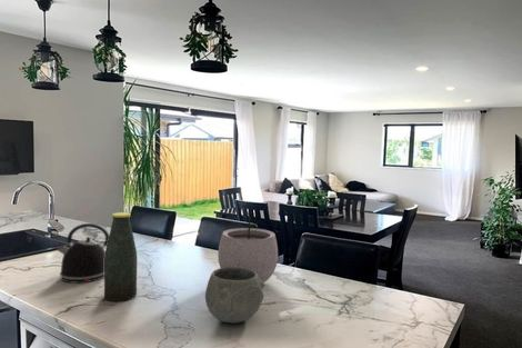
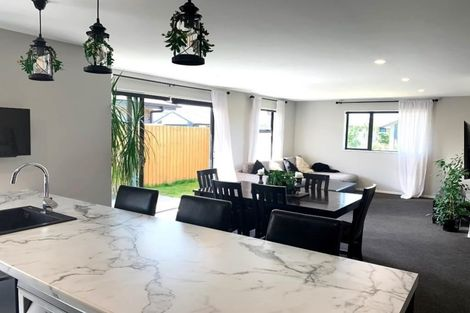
- bowl (234, 296)
- kettle (84, 249)
- bottle (121, 255)
- plant pot (248, 247)
